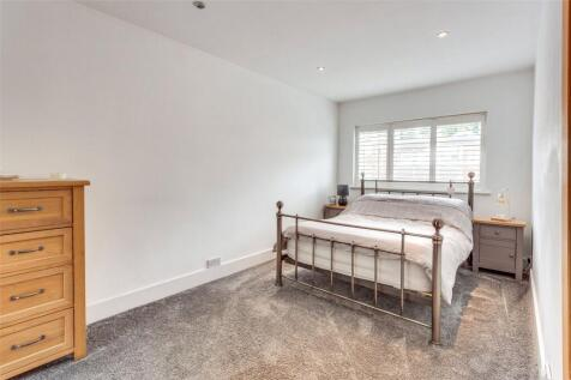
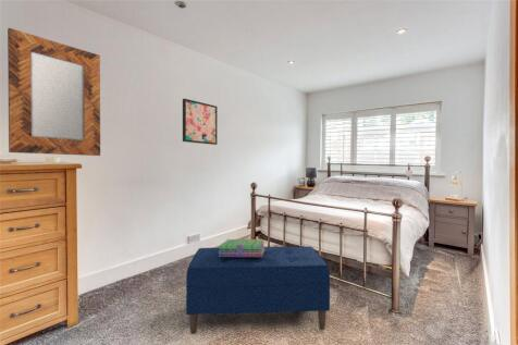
+ bench (257, 285)
+ stack of books (243, 249)
+ wall art (200, 123)
+ home mirror (59, 99)
